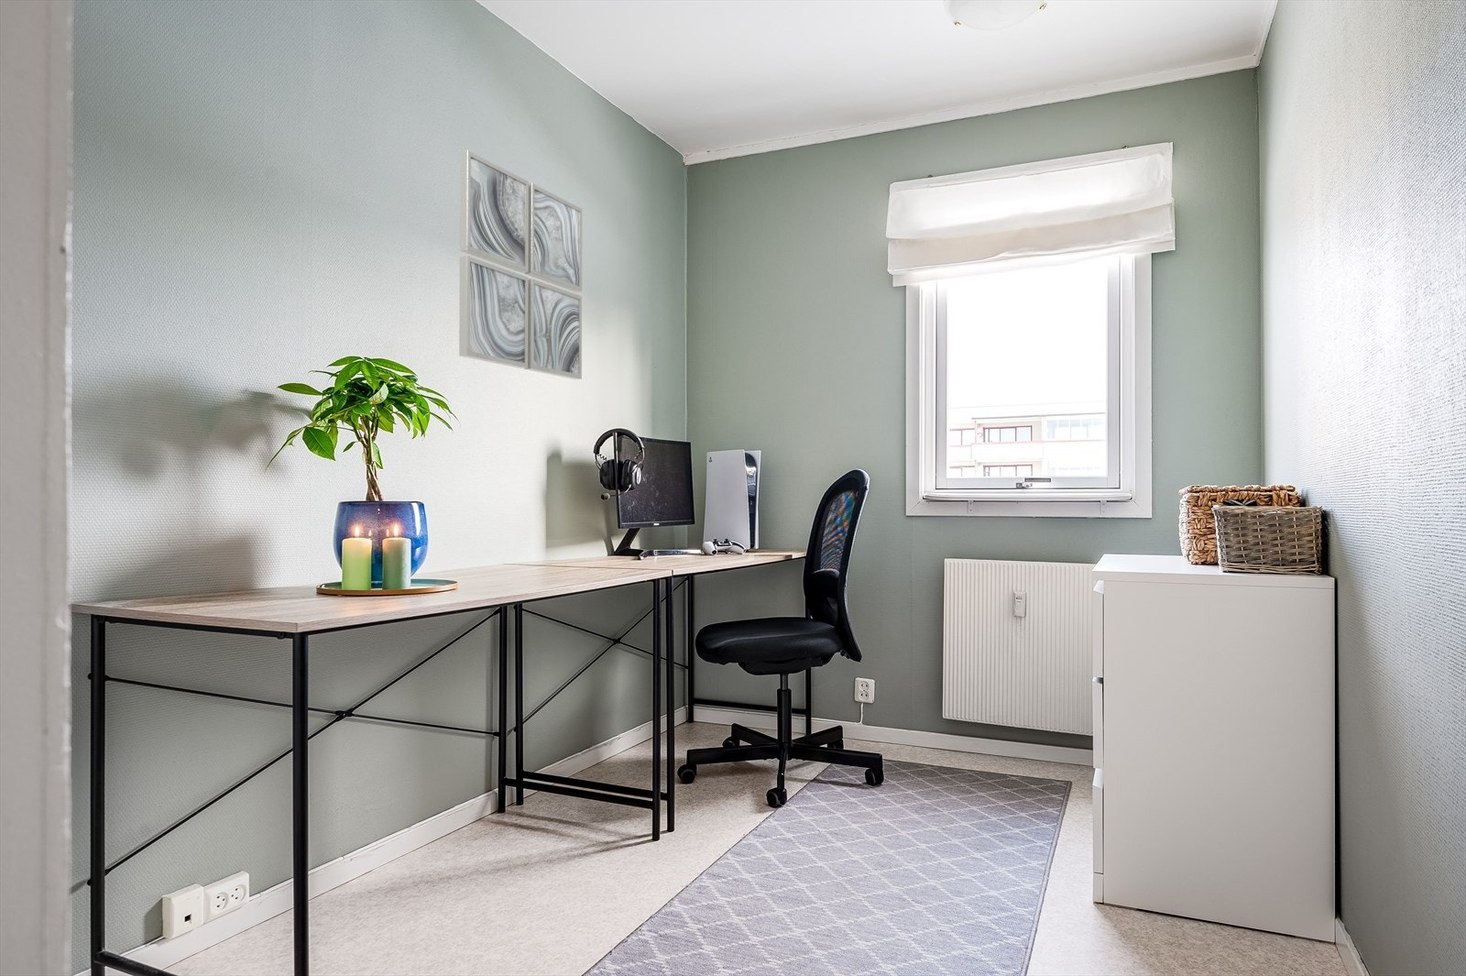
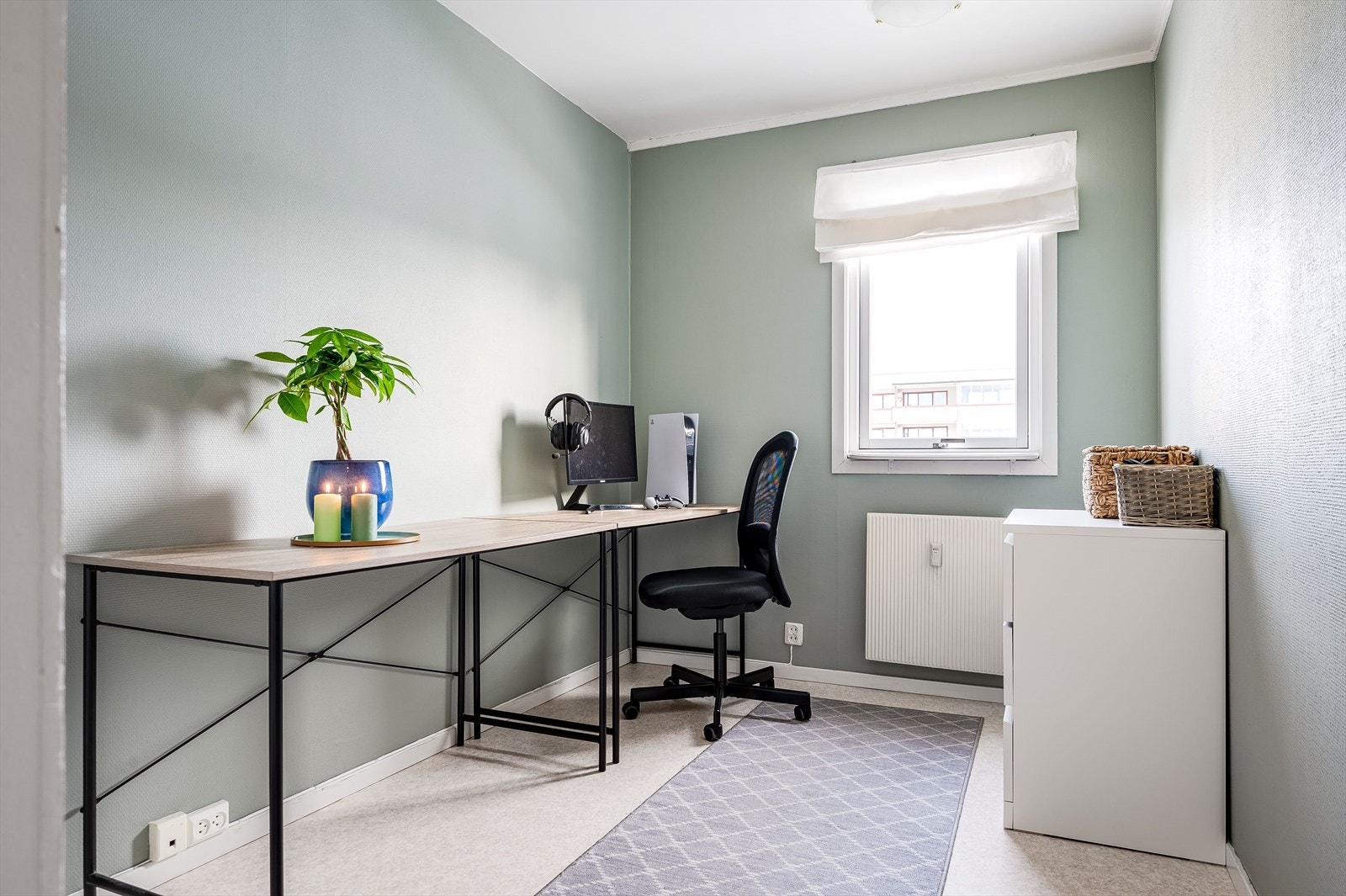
- wall art (526, 274)
